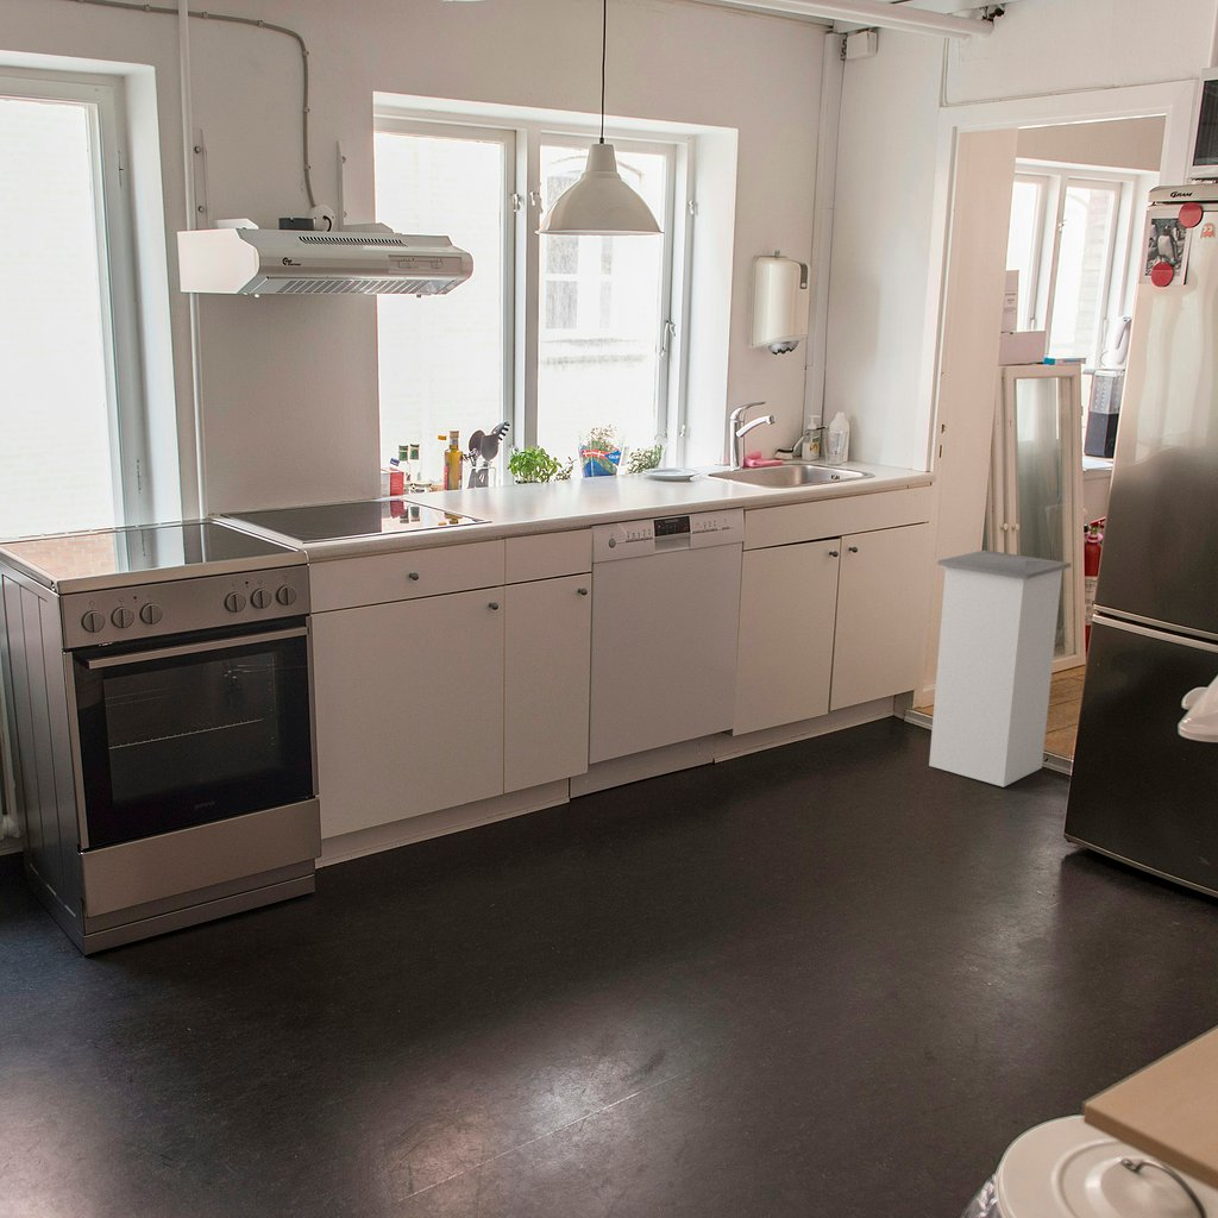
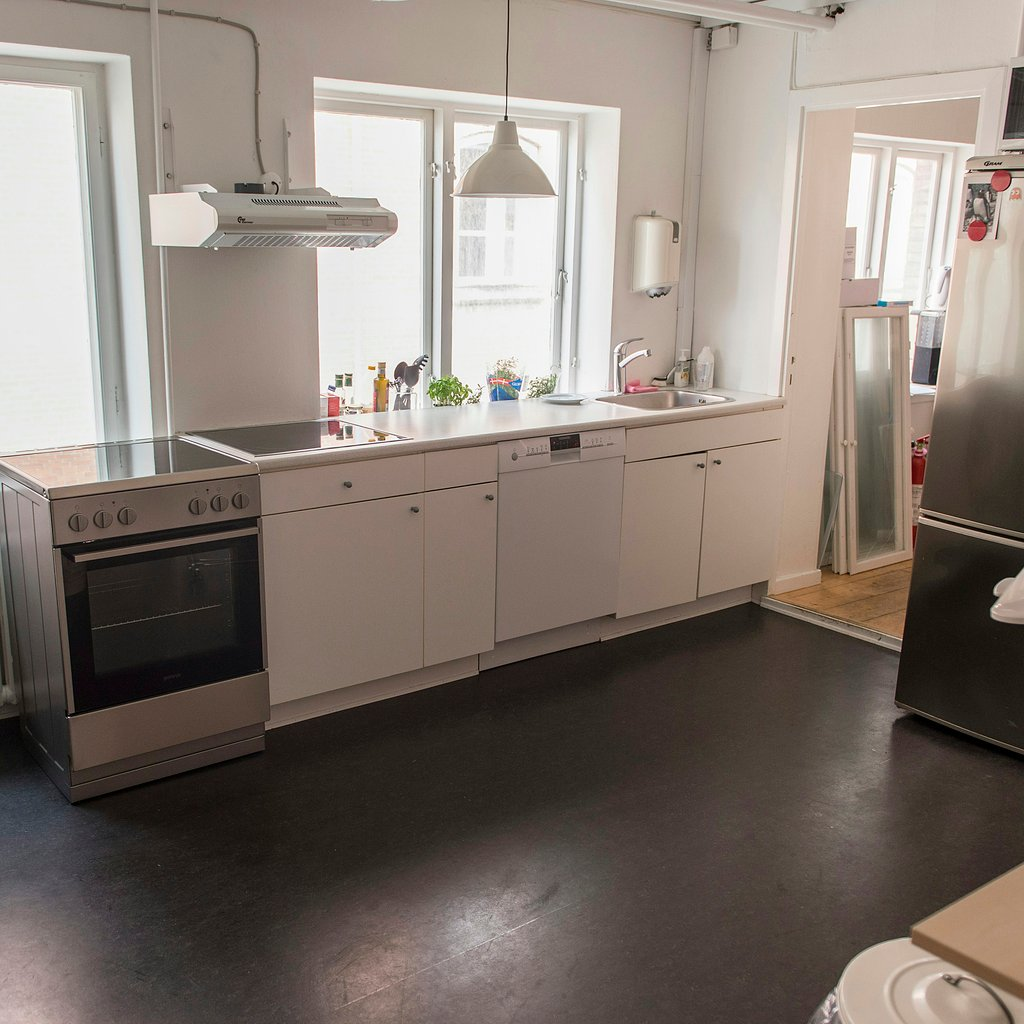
- trash can (994, 664)
